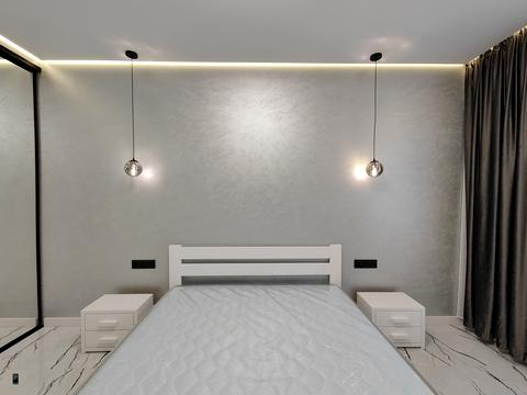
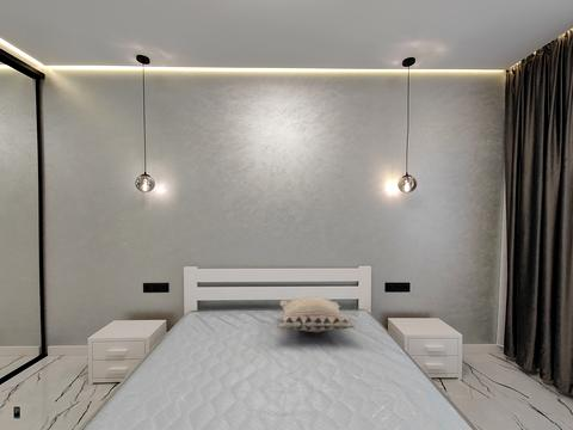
+ decorative pillow (312, 313)
